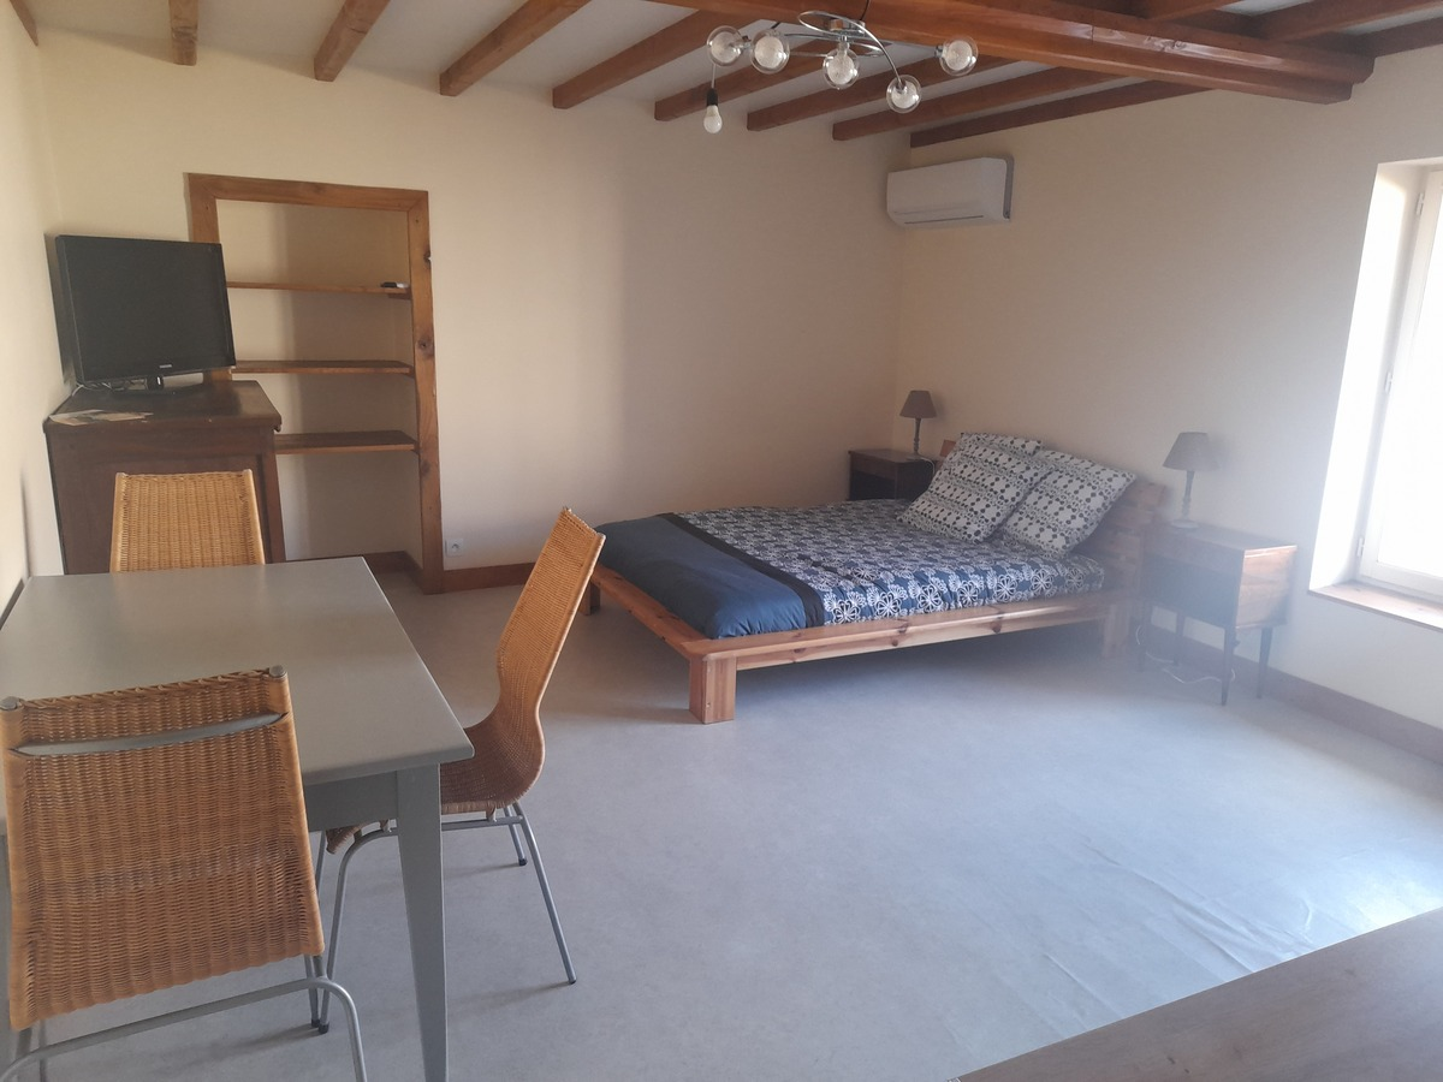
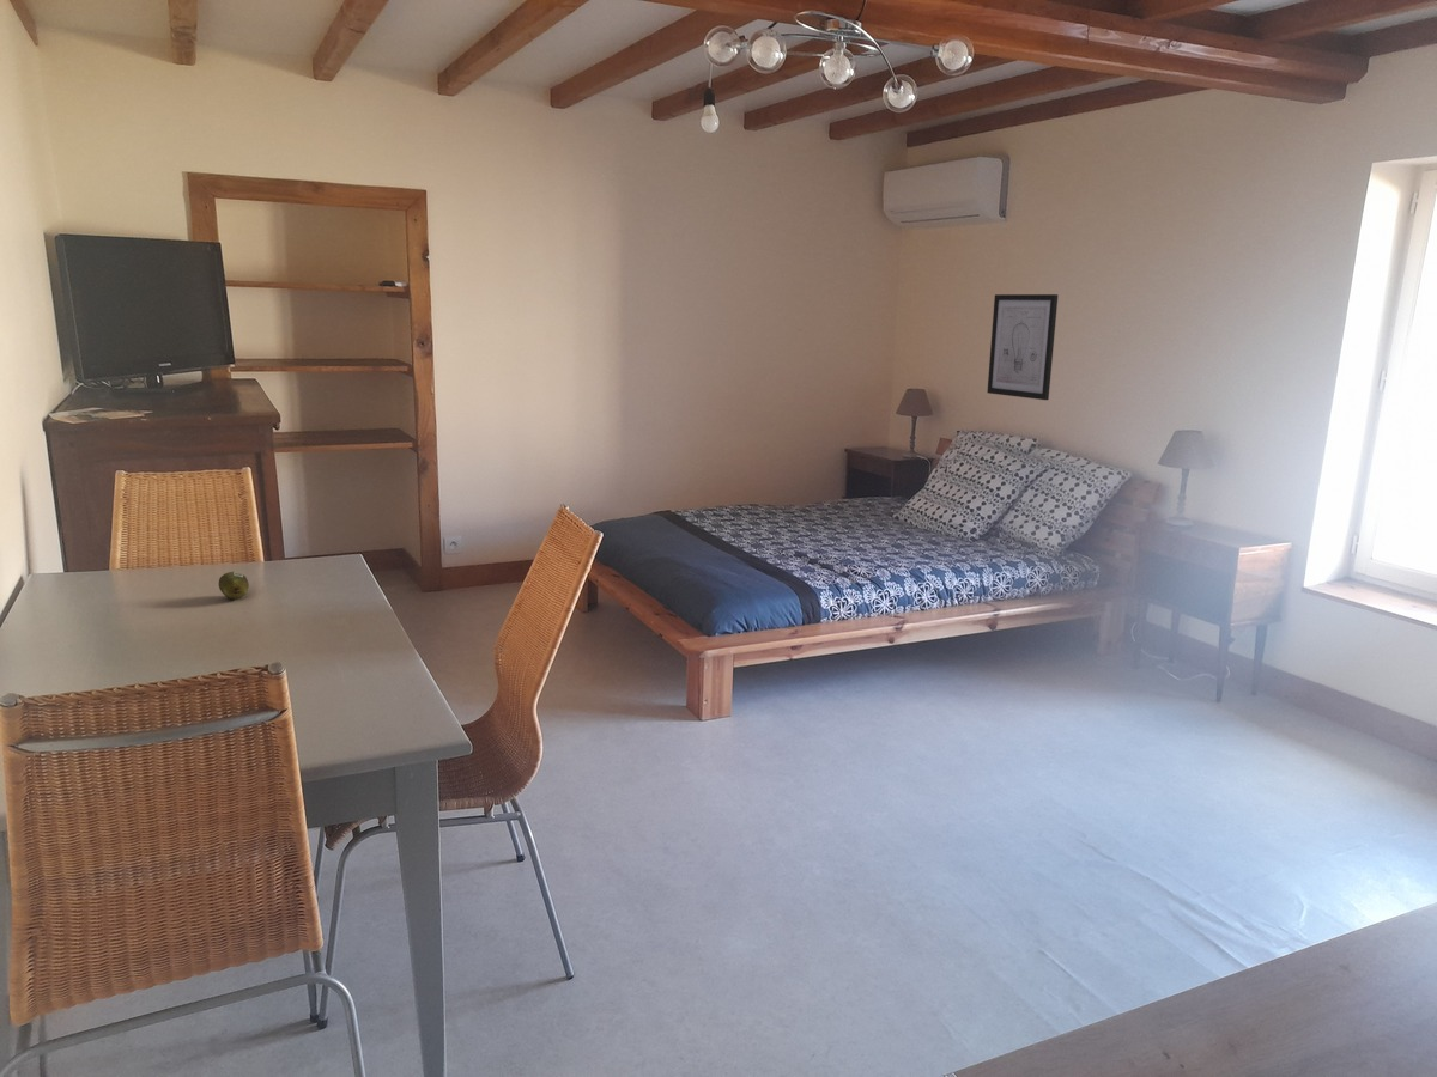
+ wall art (1020, 346)
+ fruit (234, 585)
